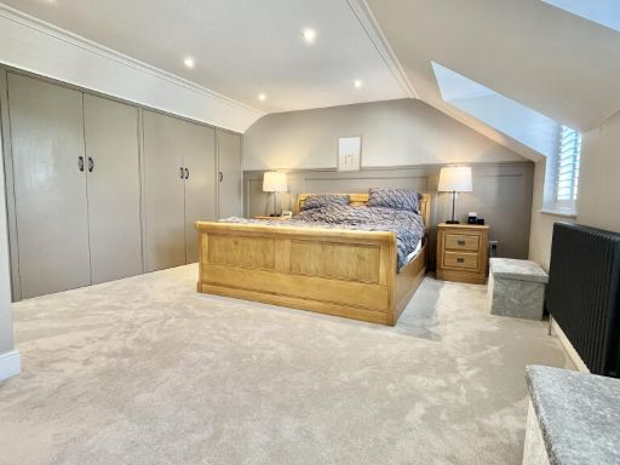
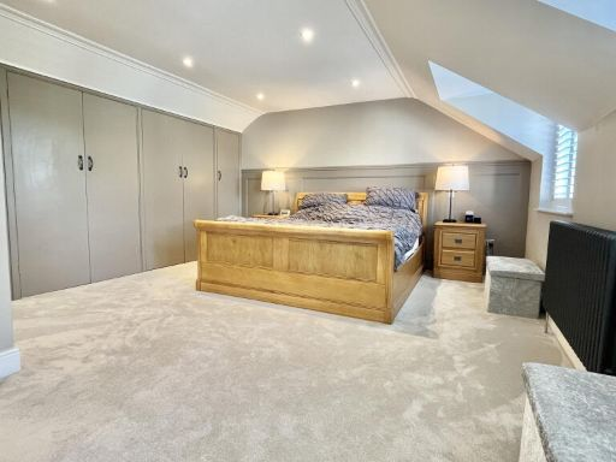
- wall art (349, 154)
